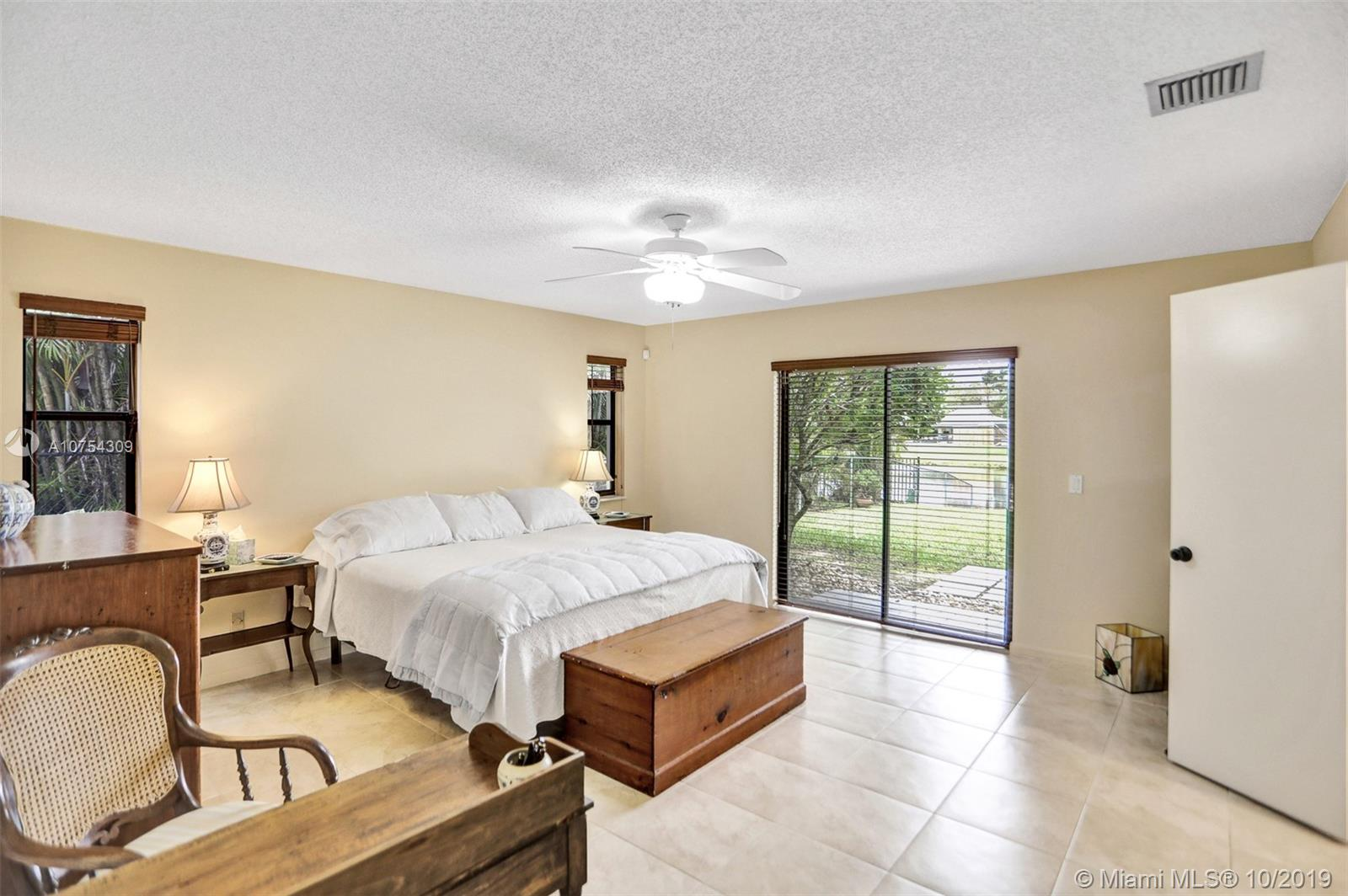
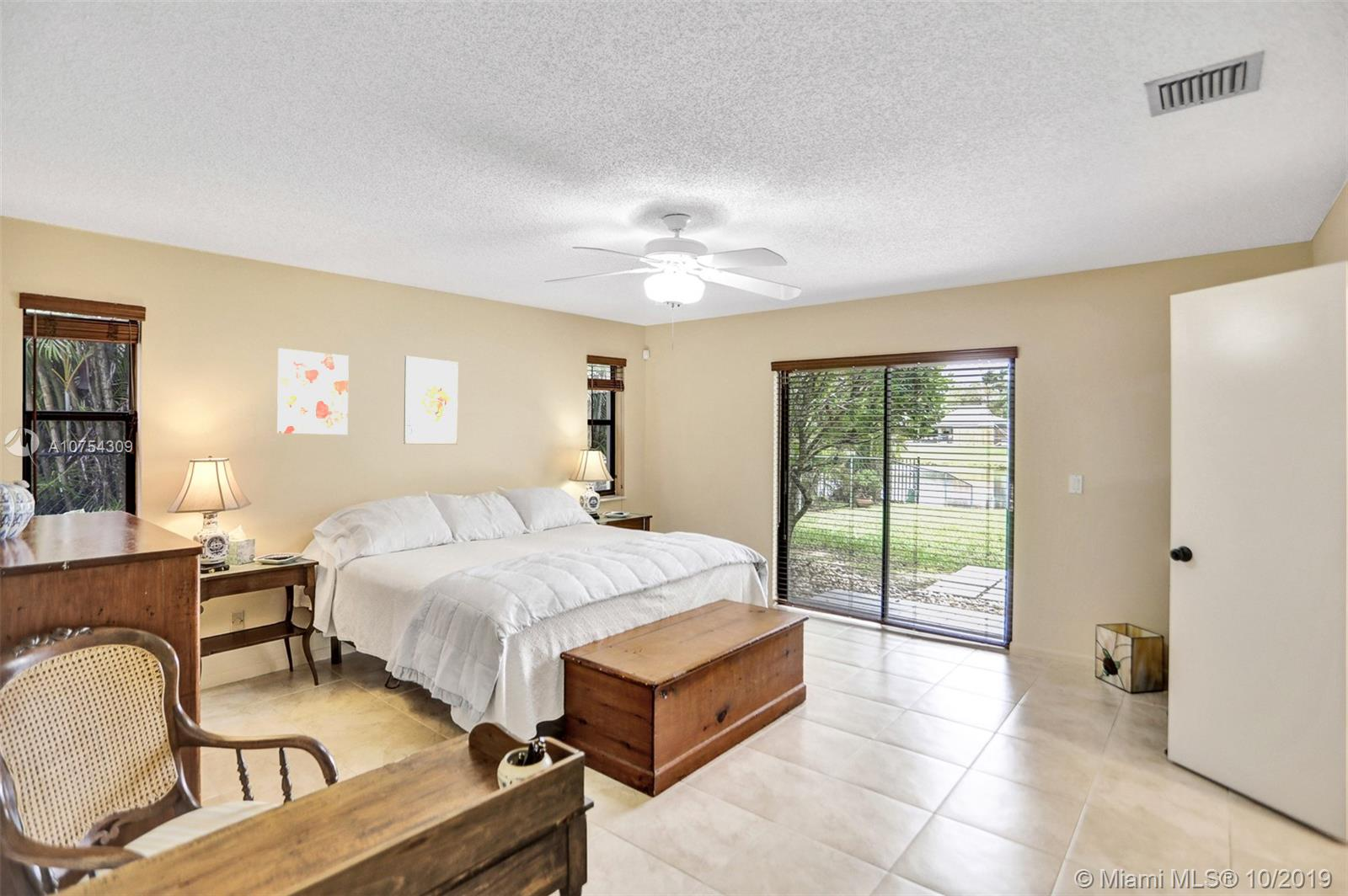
+ wall art (313, 392)
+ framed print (431, 401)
